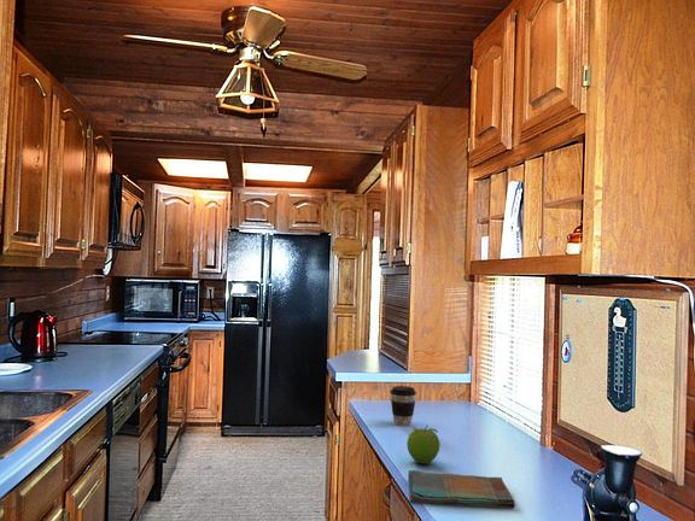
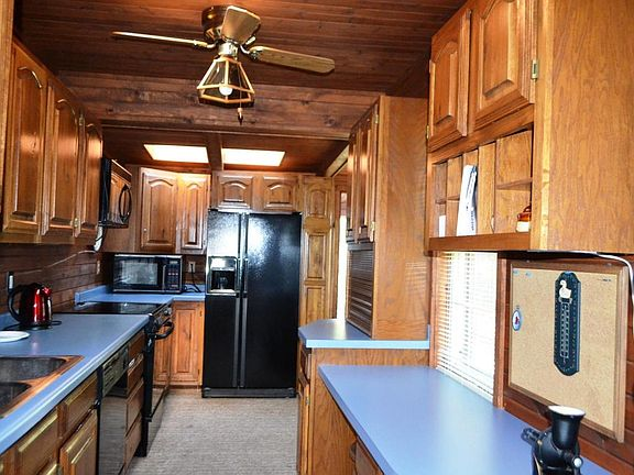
- coffee cup (402, 405)
- dish towel (457, 487)
- fruit (422, 444)
